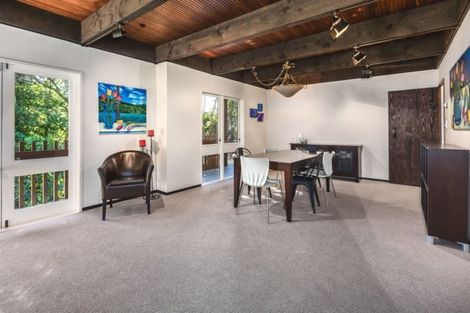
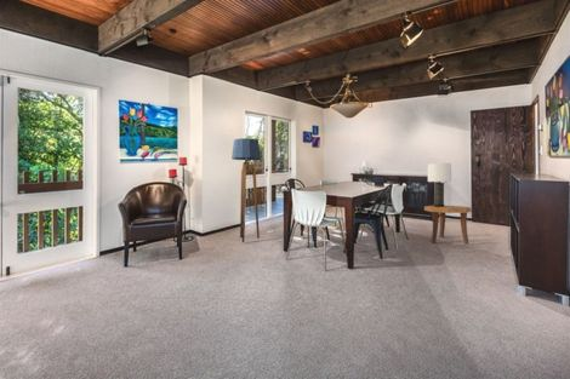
+ lamp (439, 184)
+ floor lamp (245, 190)
+ side table (444, 223)
